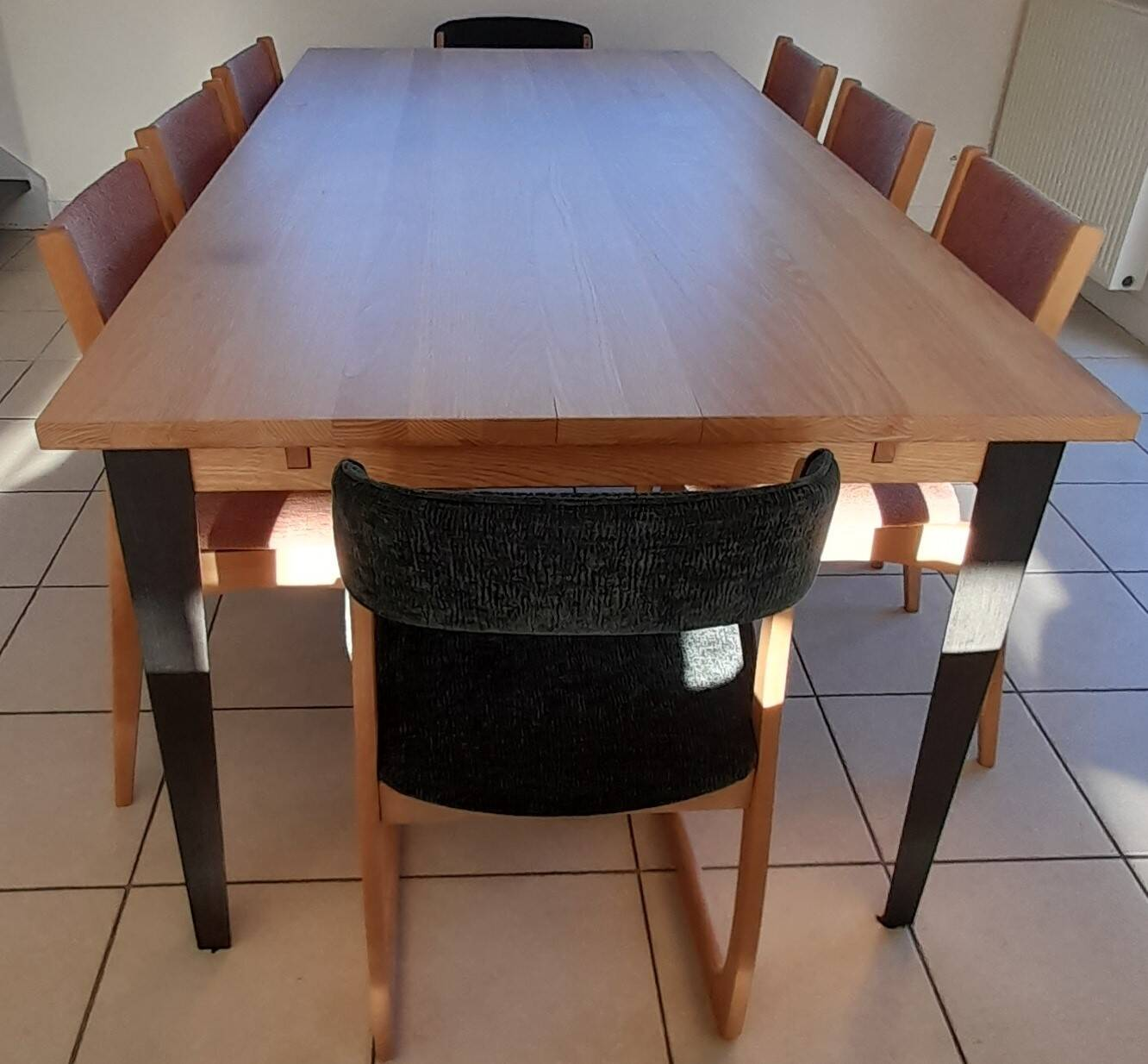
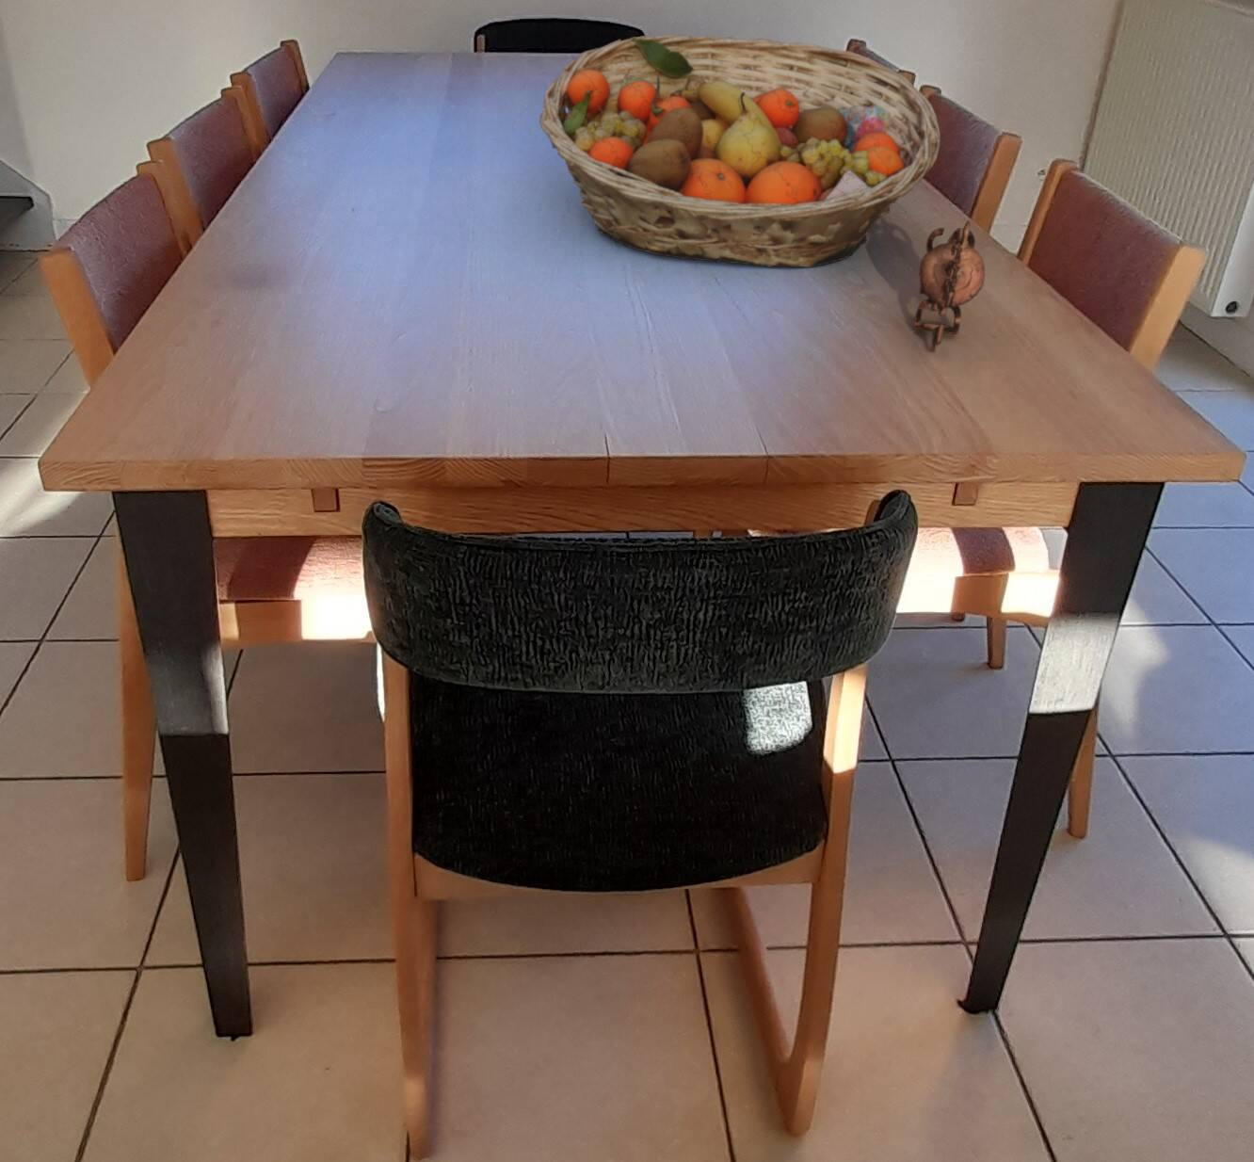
+ teapot (950, 278)
+ fruit basket (735, 147)
